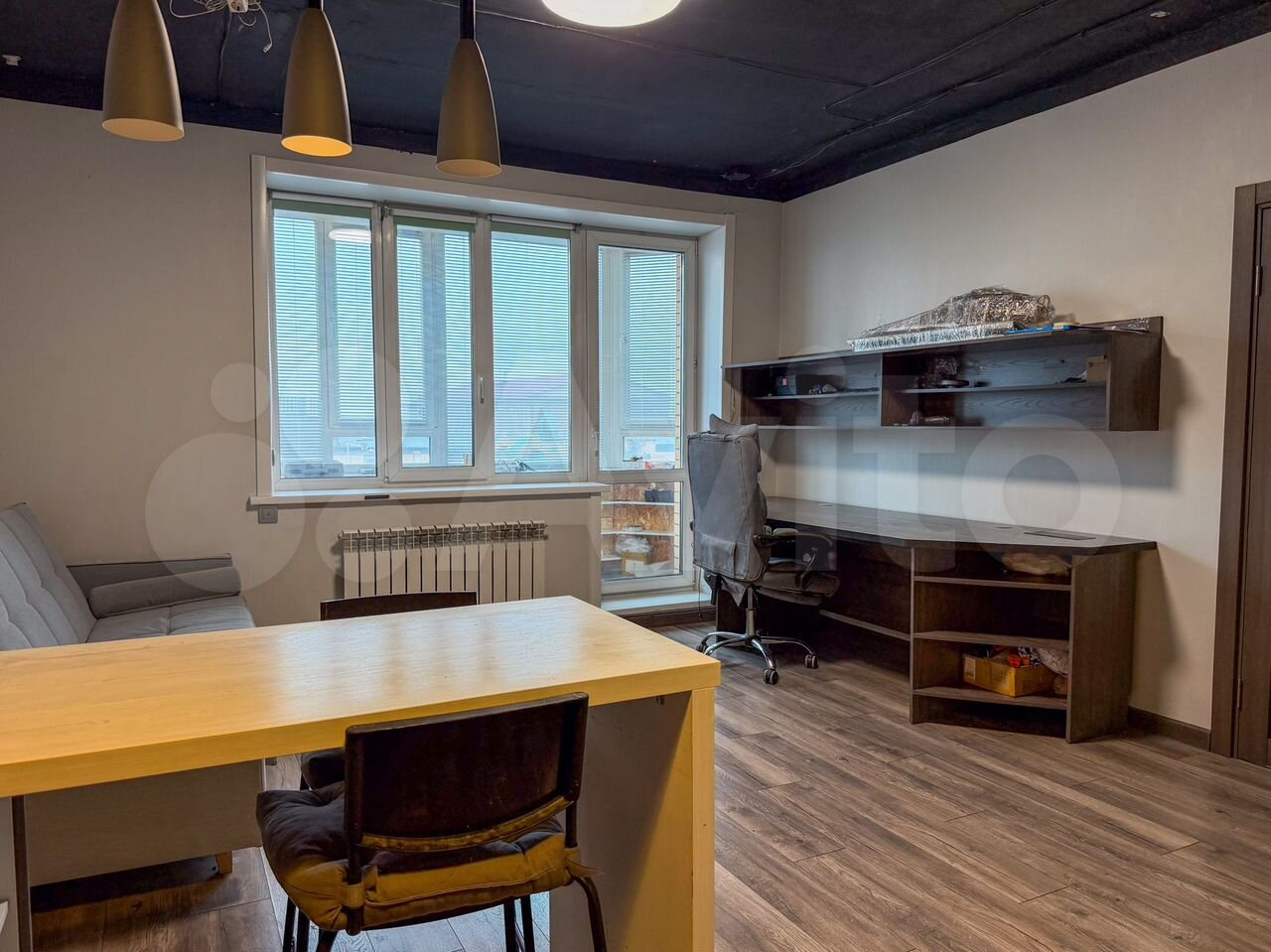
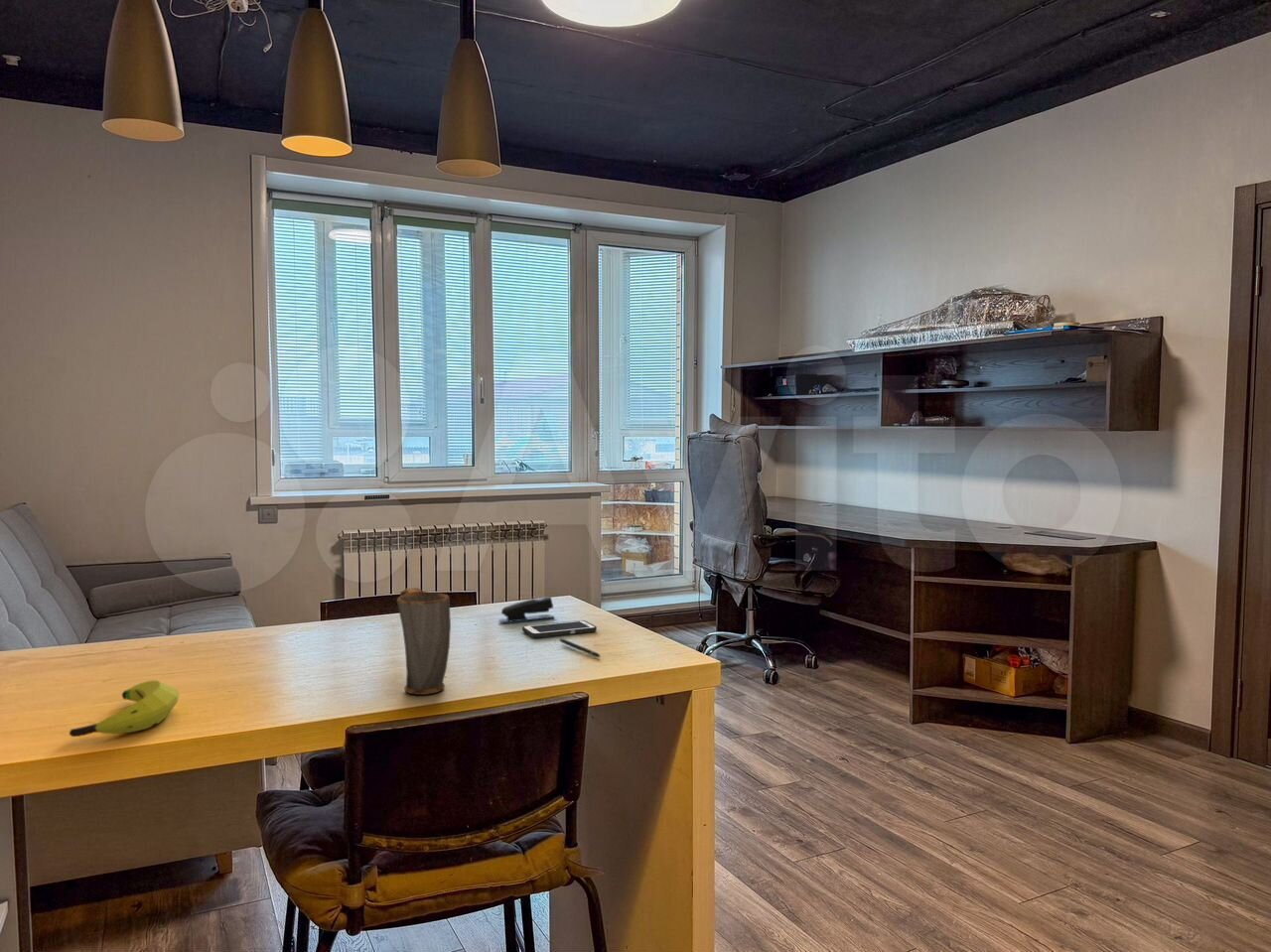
+ cell phone (559, 628)
+ stapler (526, 609)
+ pen (580, 647)
+ mug (421, 639)
+ banana (124, 699)
